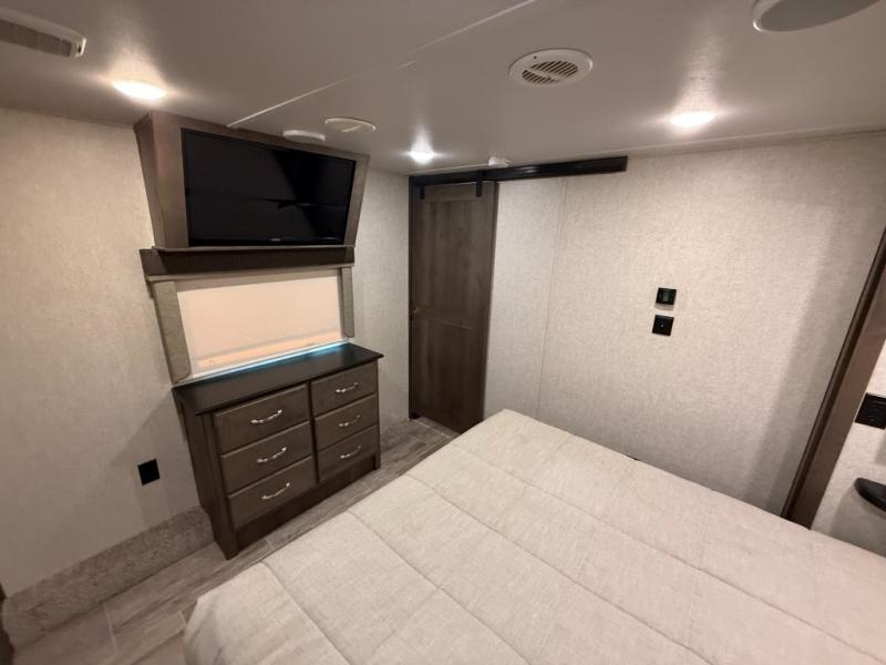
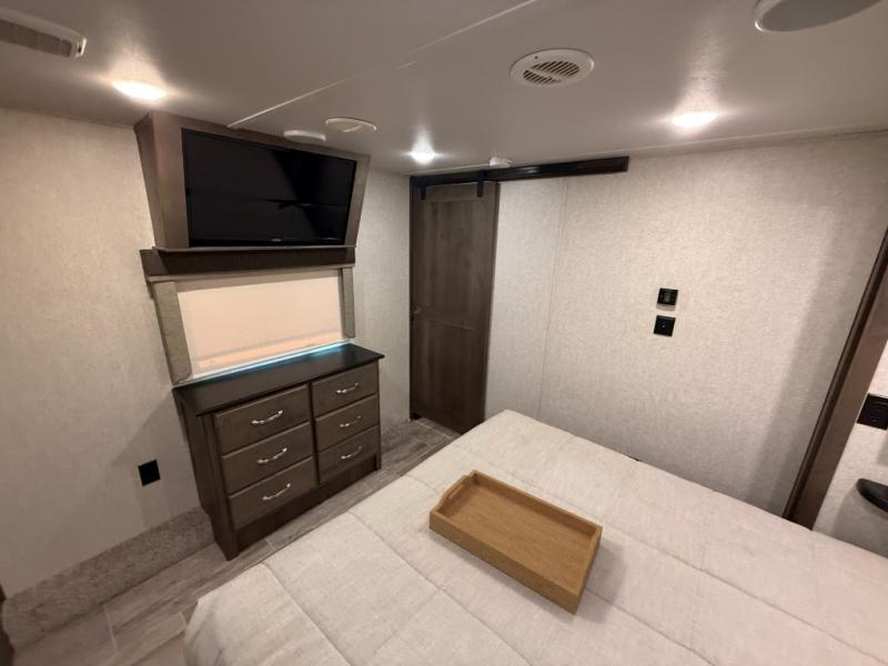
+ serving tray (514, 524)
